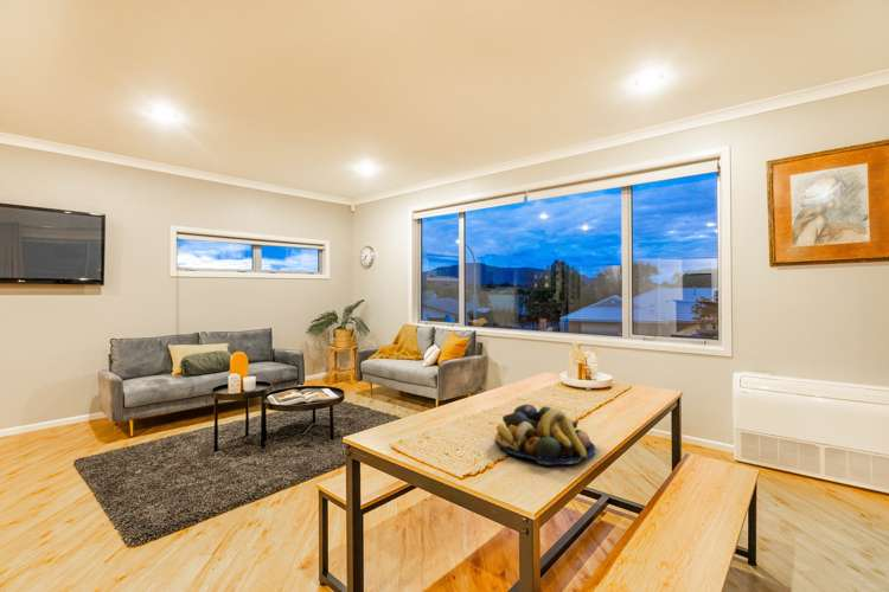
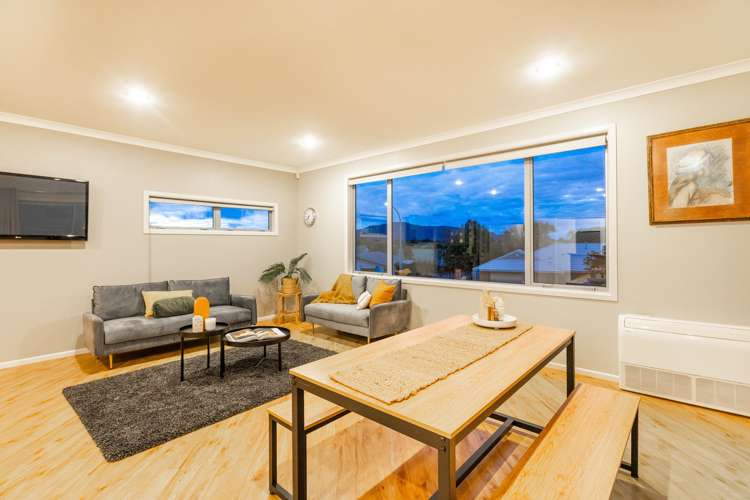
- fruit bowl (544, 426)
